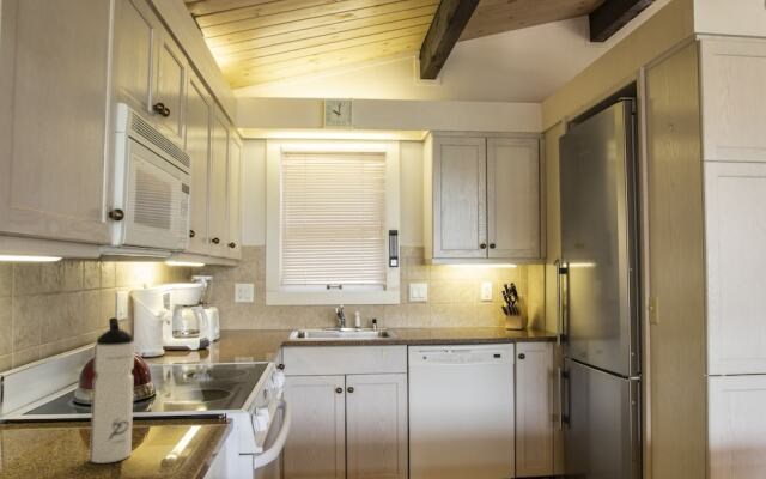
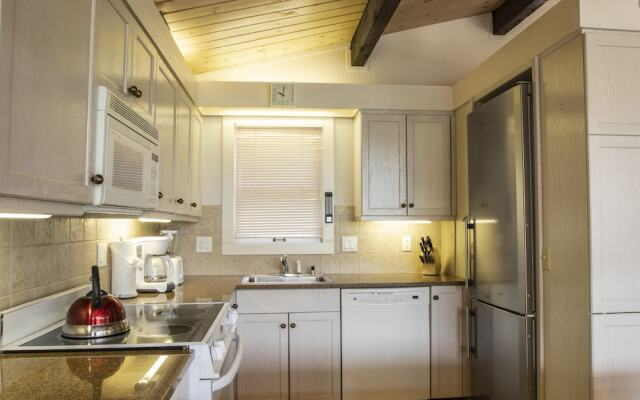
- water bottle (113, 389)
